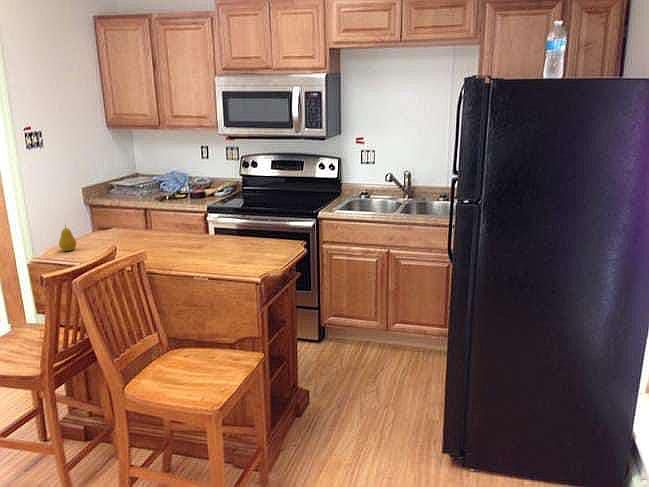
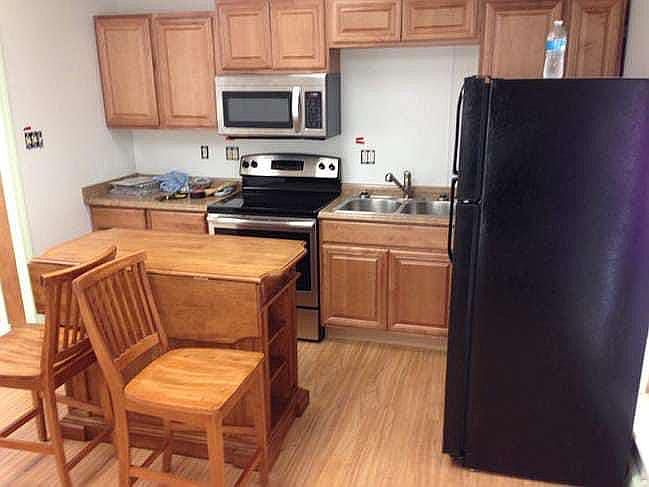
- fruit (66, 237)
